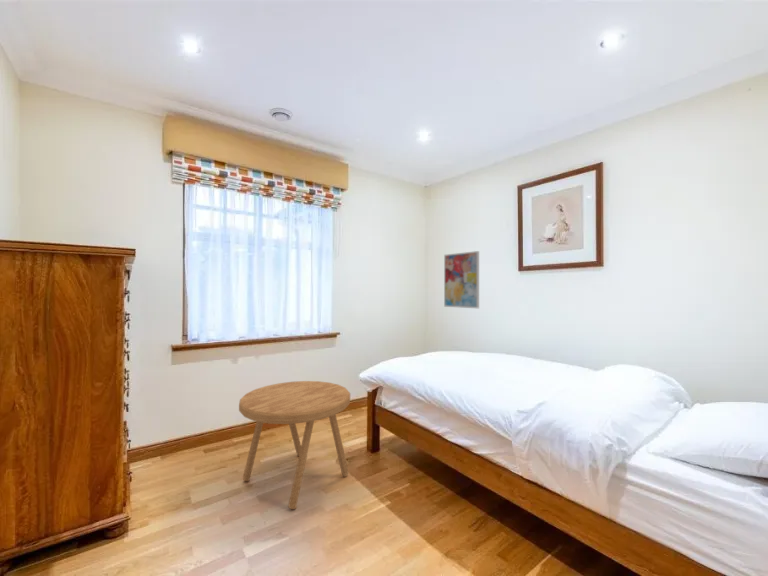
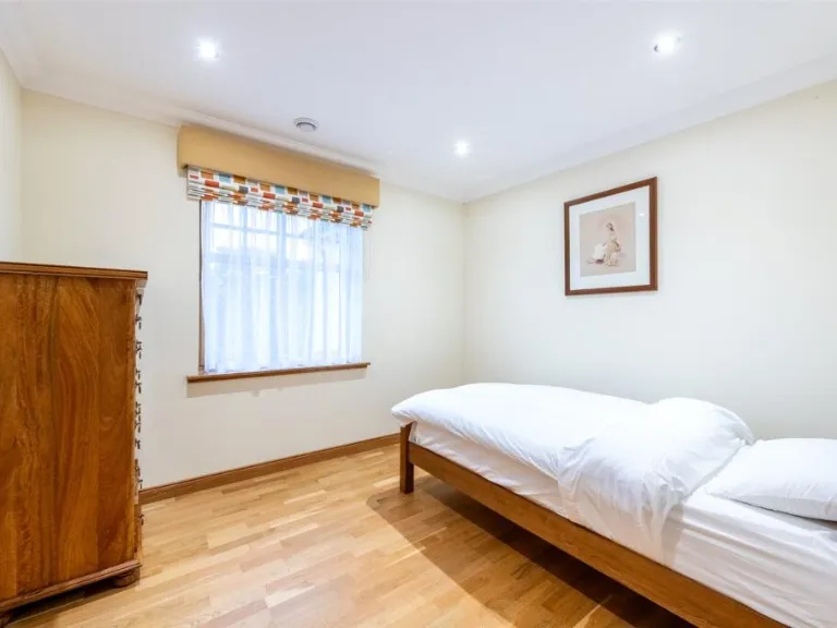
- wall art (460, 280)
- side table (296, 437)
